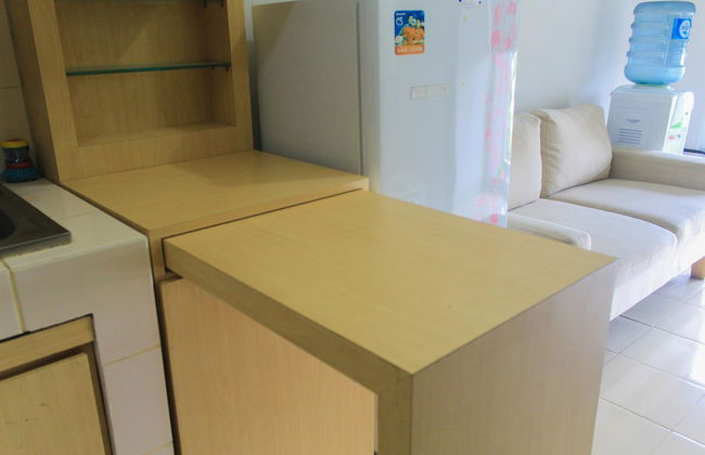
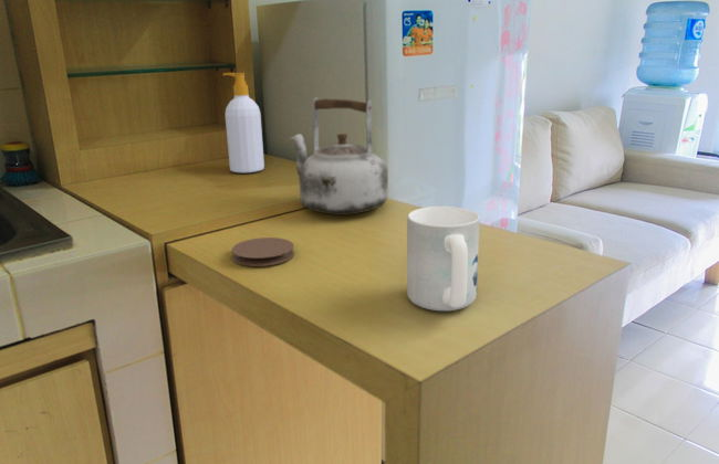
+ kettle (333, 152)
+ coaster (262, 251)
+ mug (448, 261)
+ soap bottle (242, 122)
